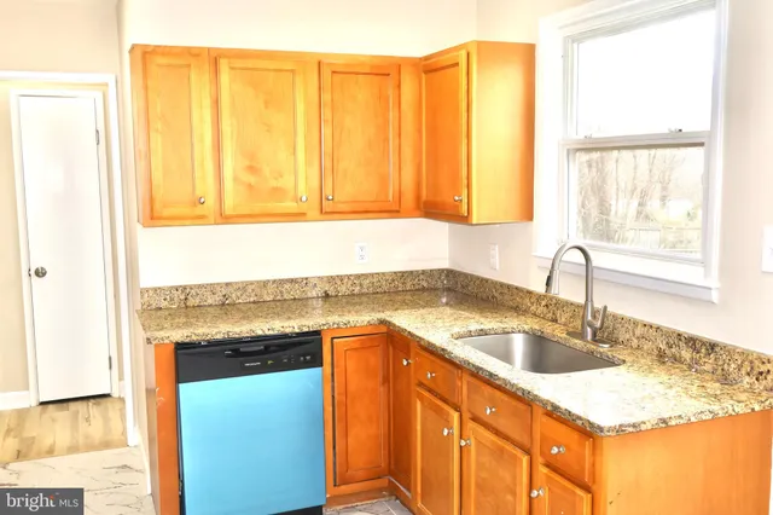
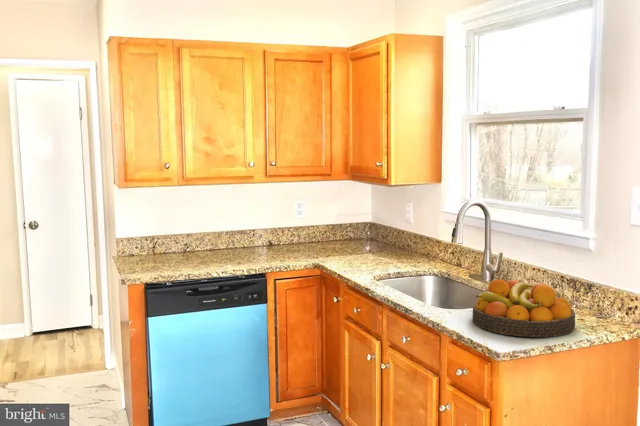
+ fruit bowl (522, 302)
